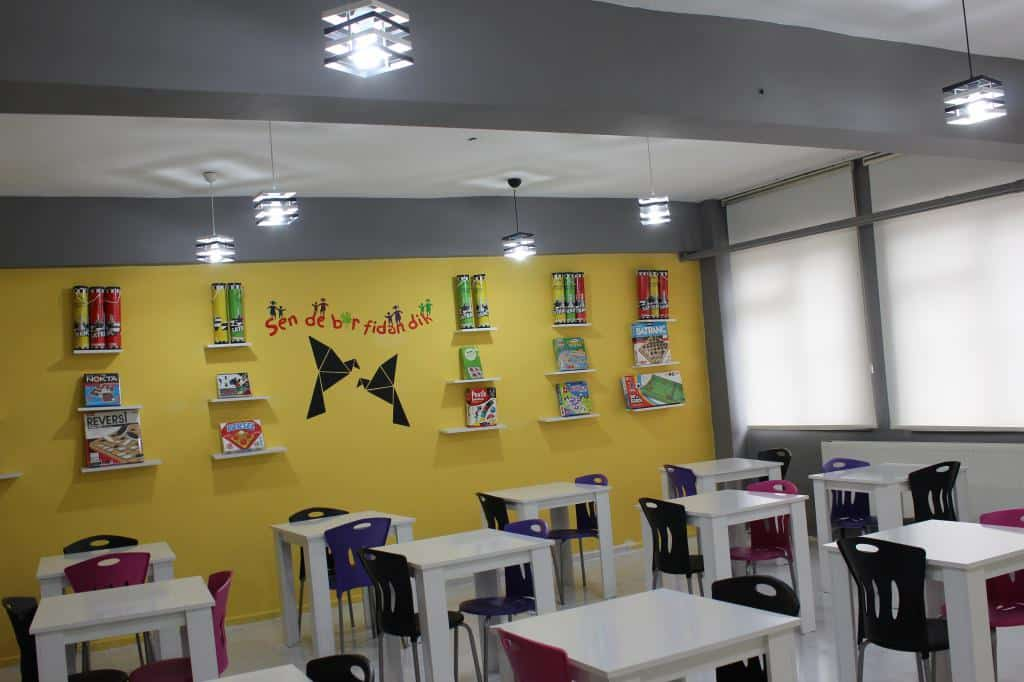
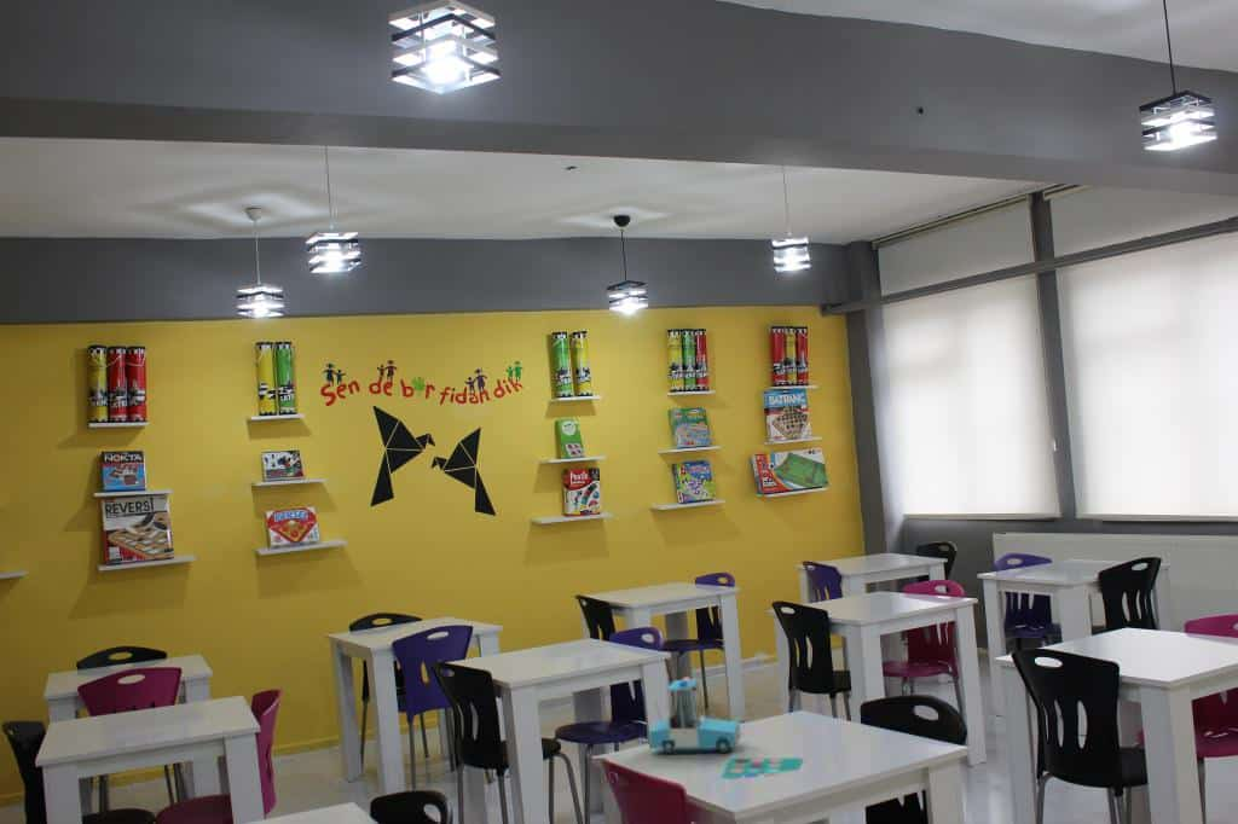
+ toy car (718, 723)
